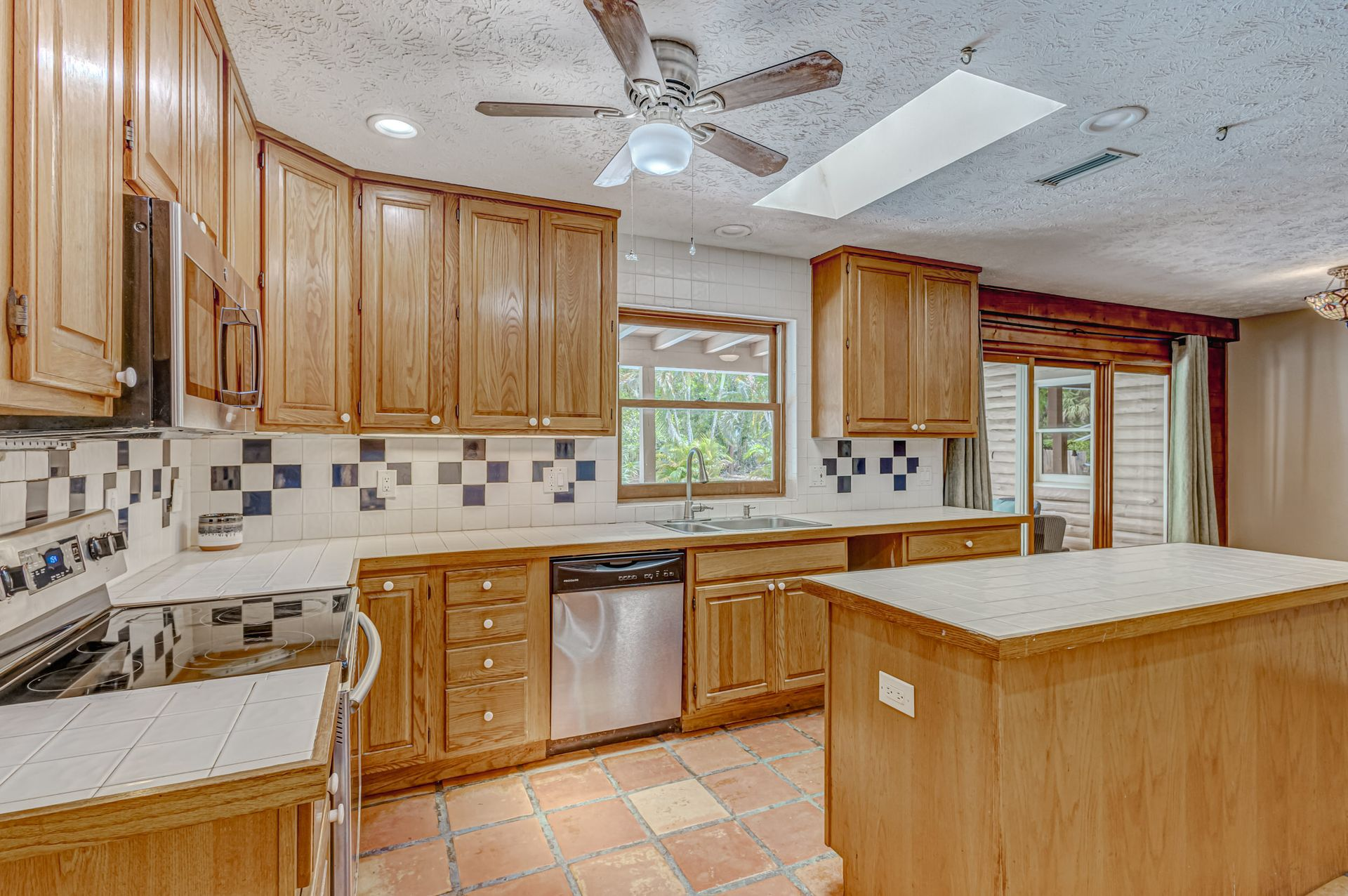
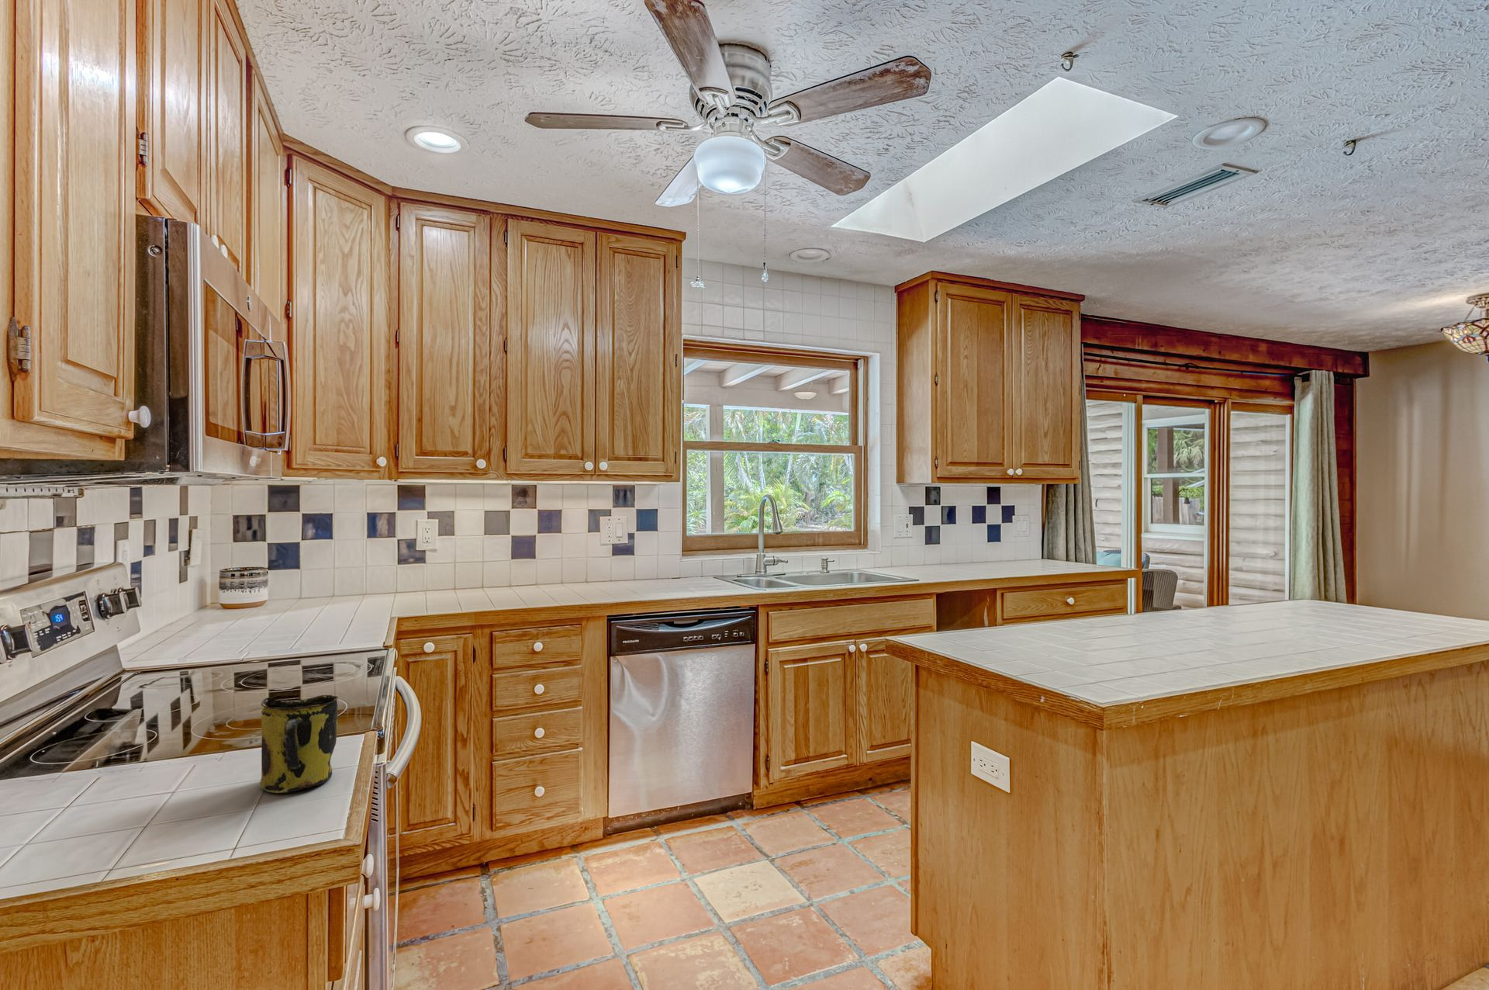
+ mug (299, 741)
